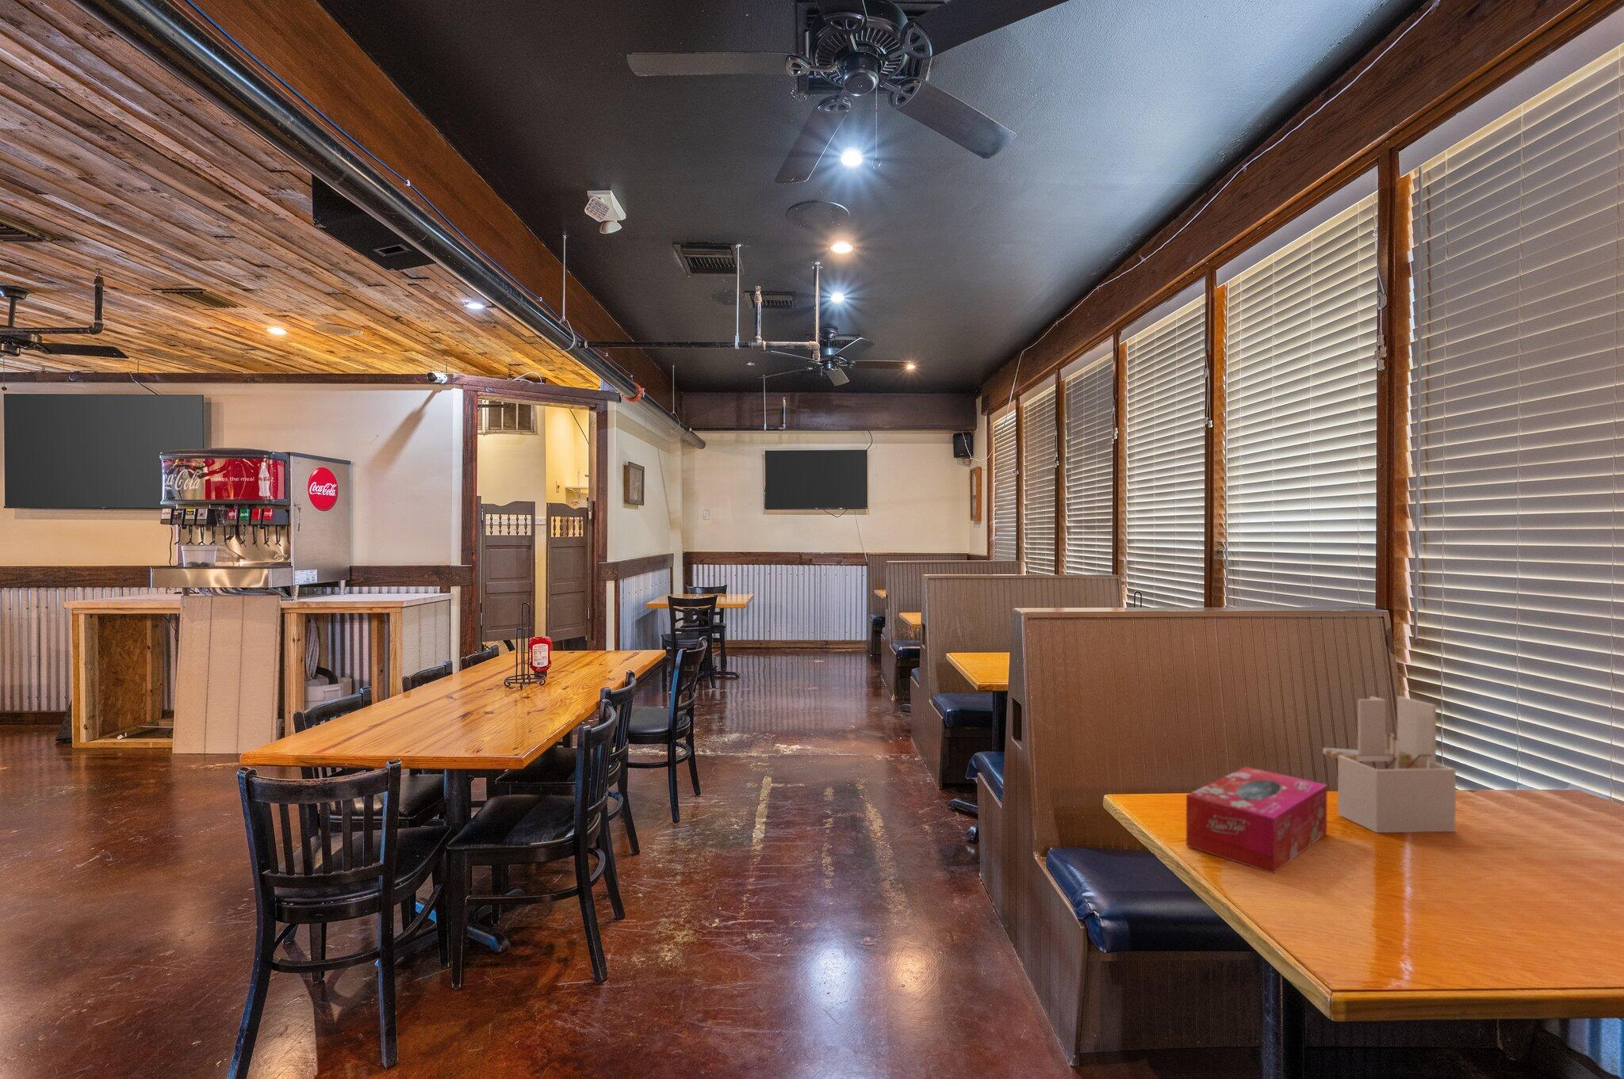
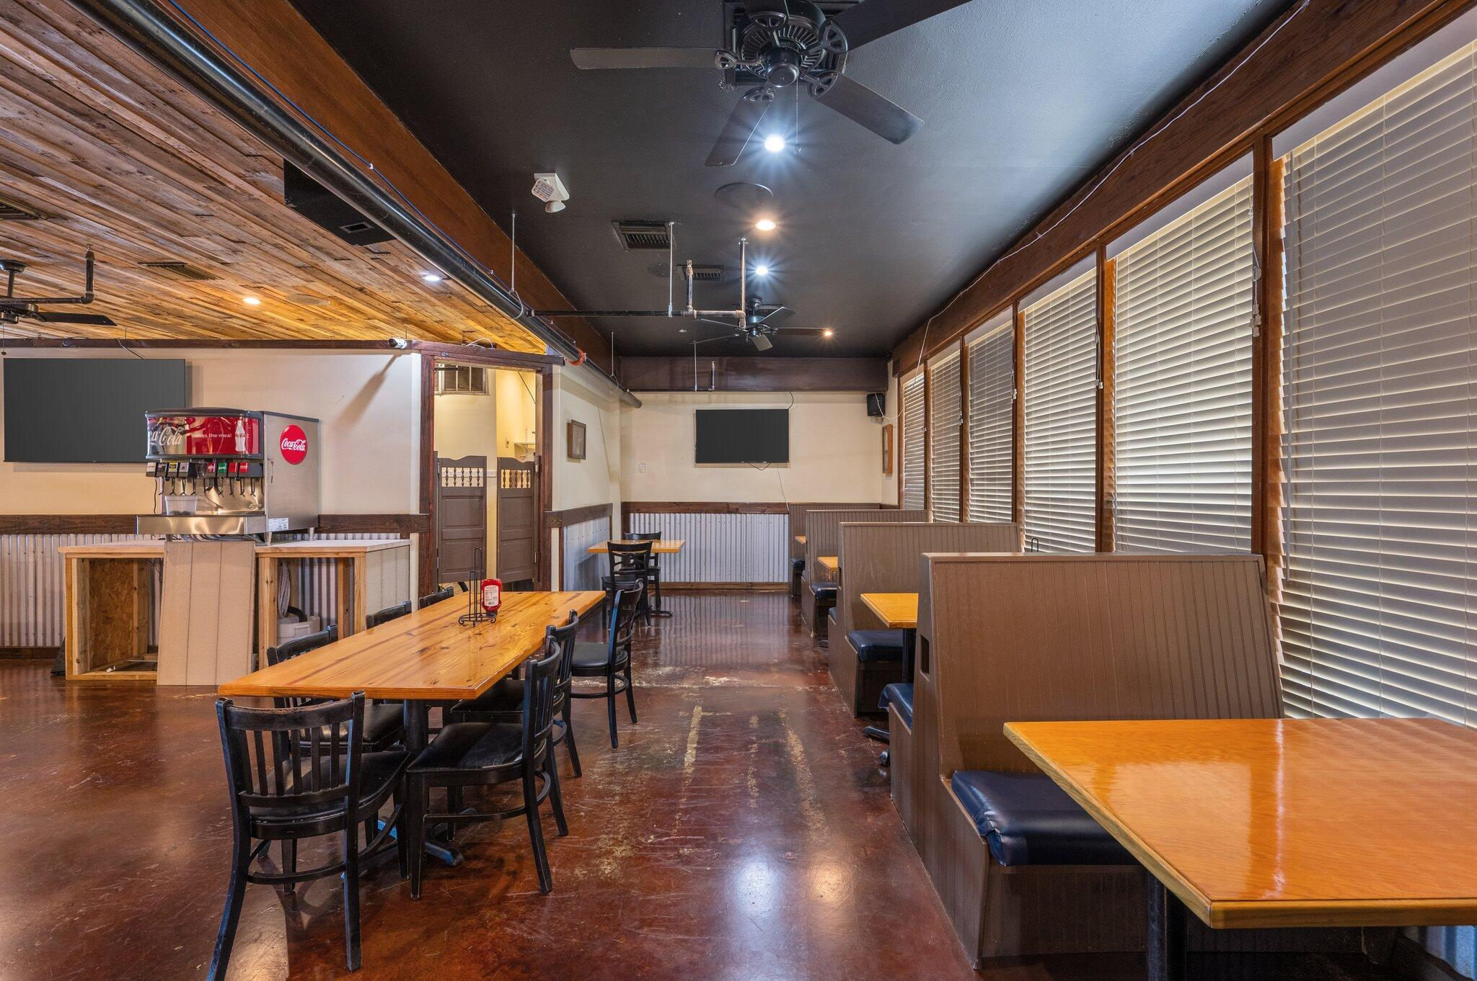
- tissue box (1258, 814)
- utensil holder (1387, 759)
